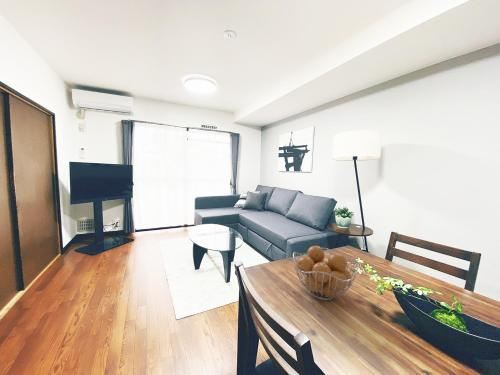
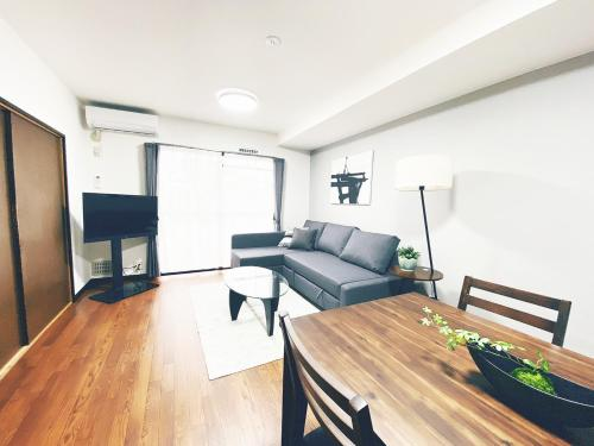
- fruit basket (323, 271)
